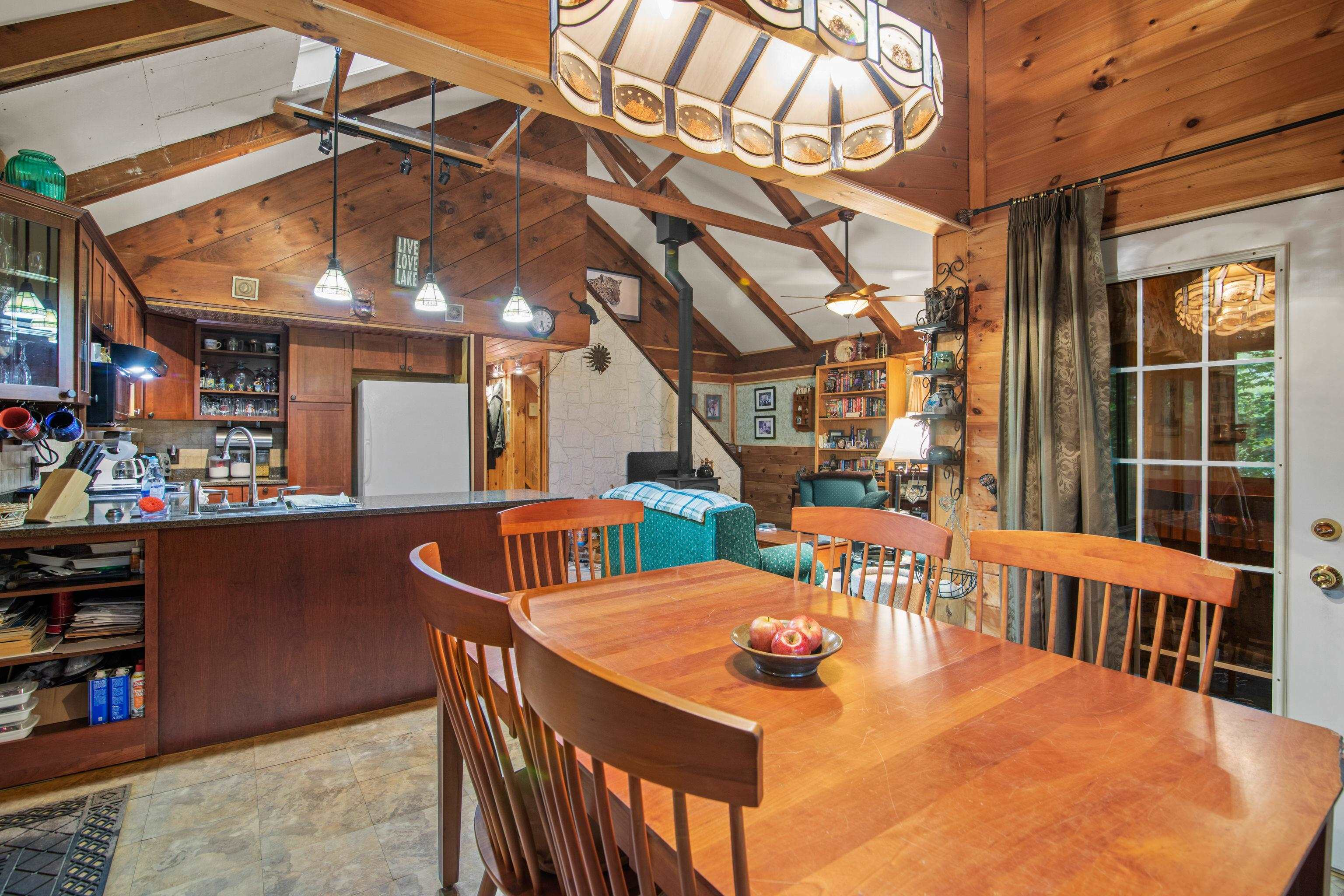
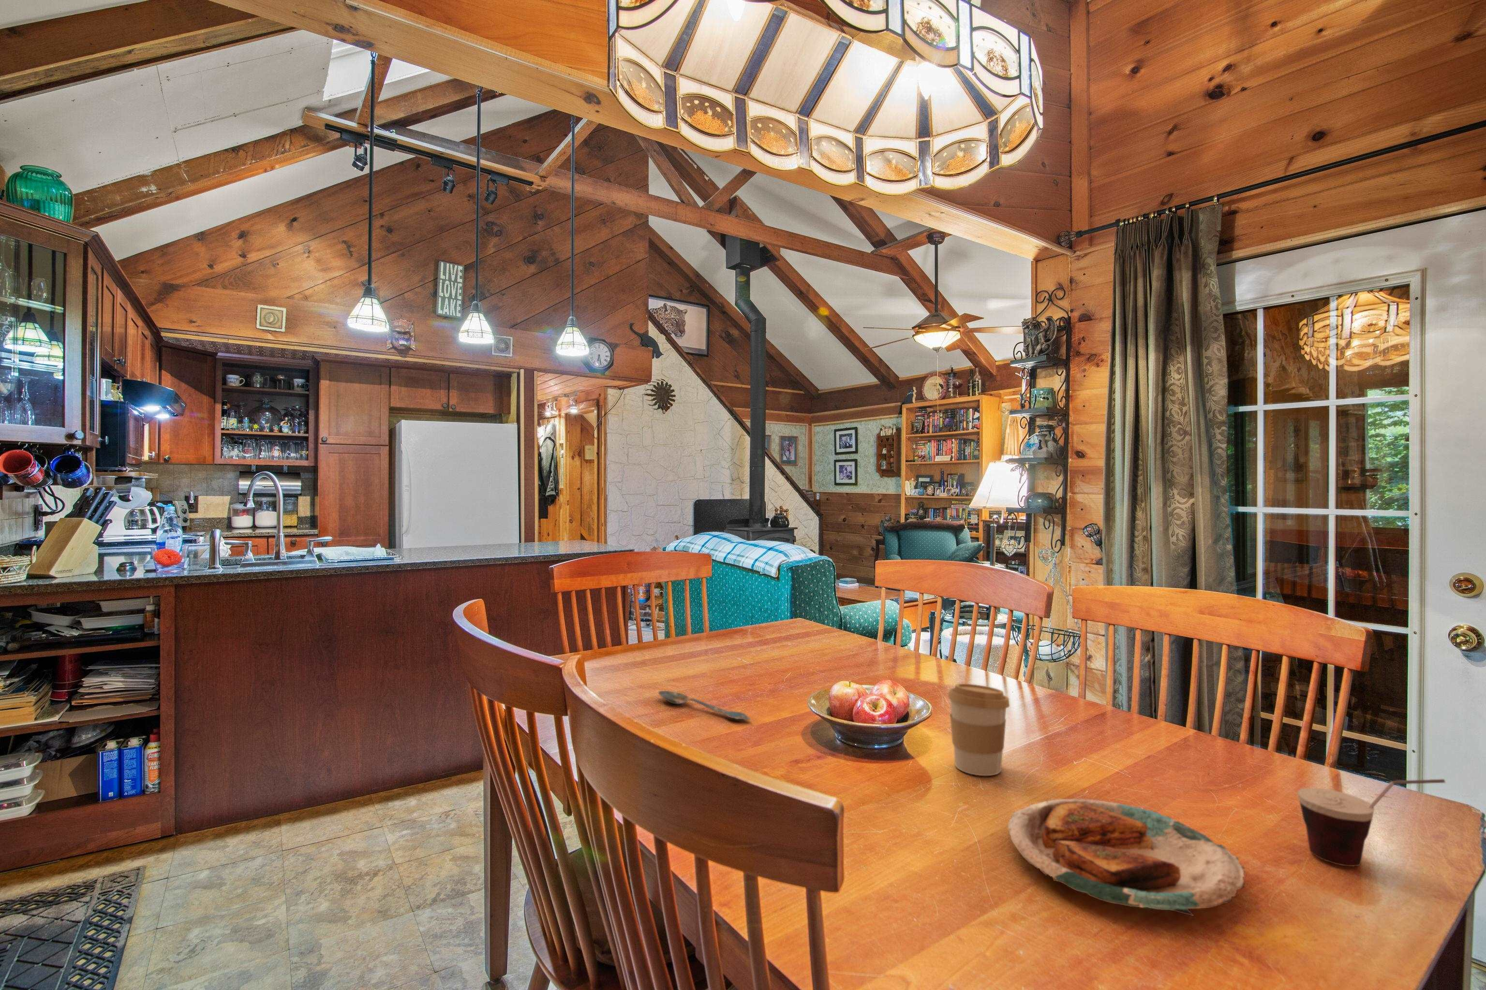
+ cup (1368, 815)
+ spoon (702, 704)
+ coffee cup (979, 726)
+ plate (1120, 850)
